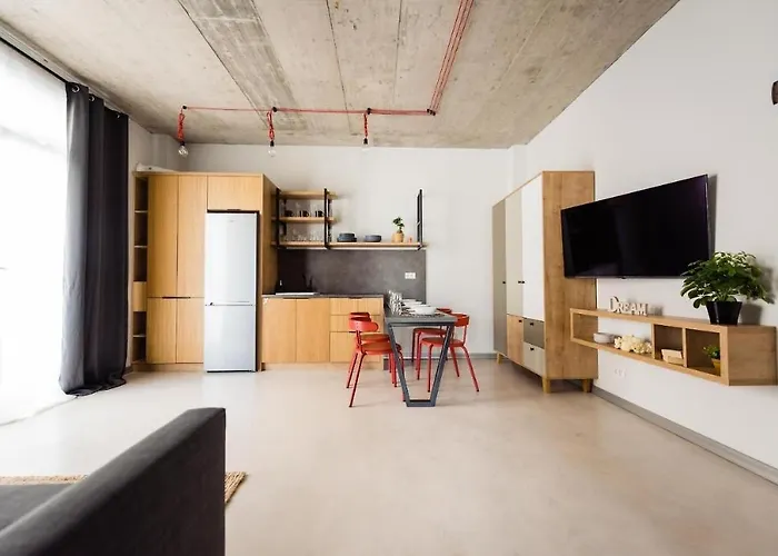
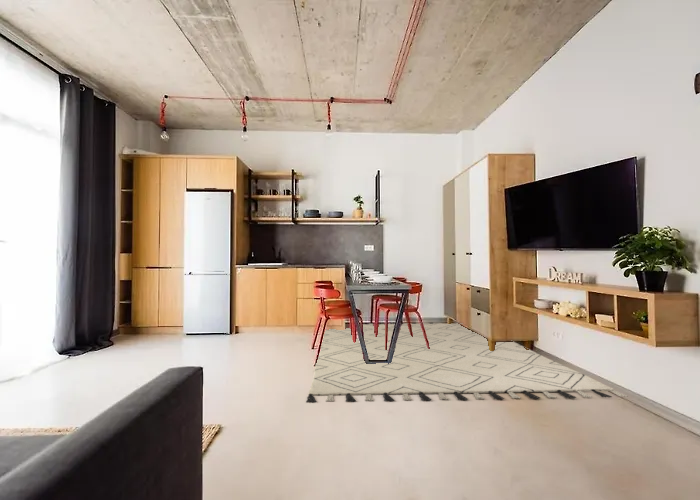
+ rug (421, 347)
